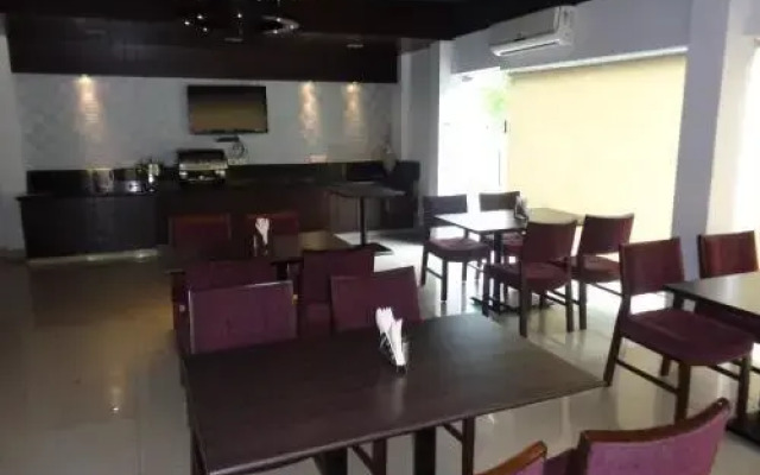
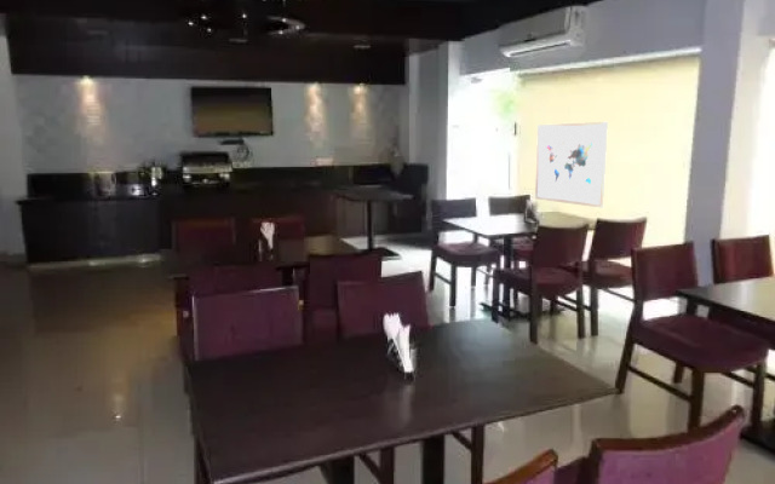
+ wall art (568, 163)
